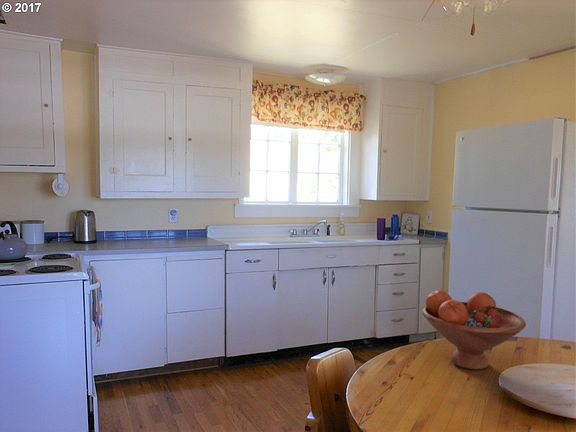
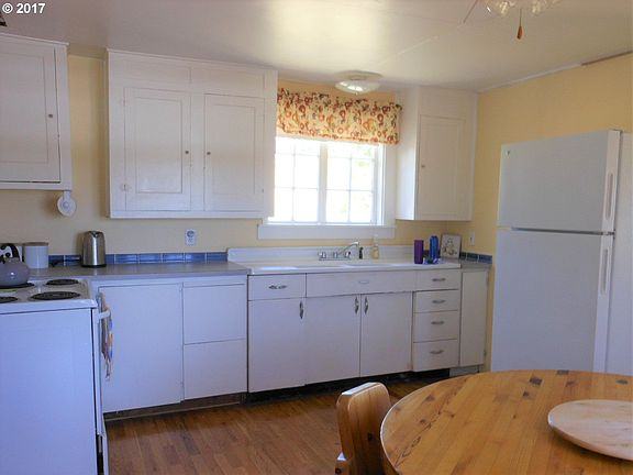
- fruit bowl (471, 329)
